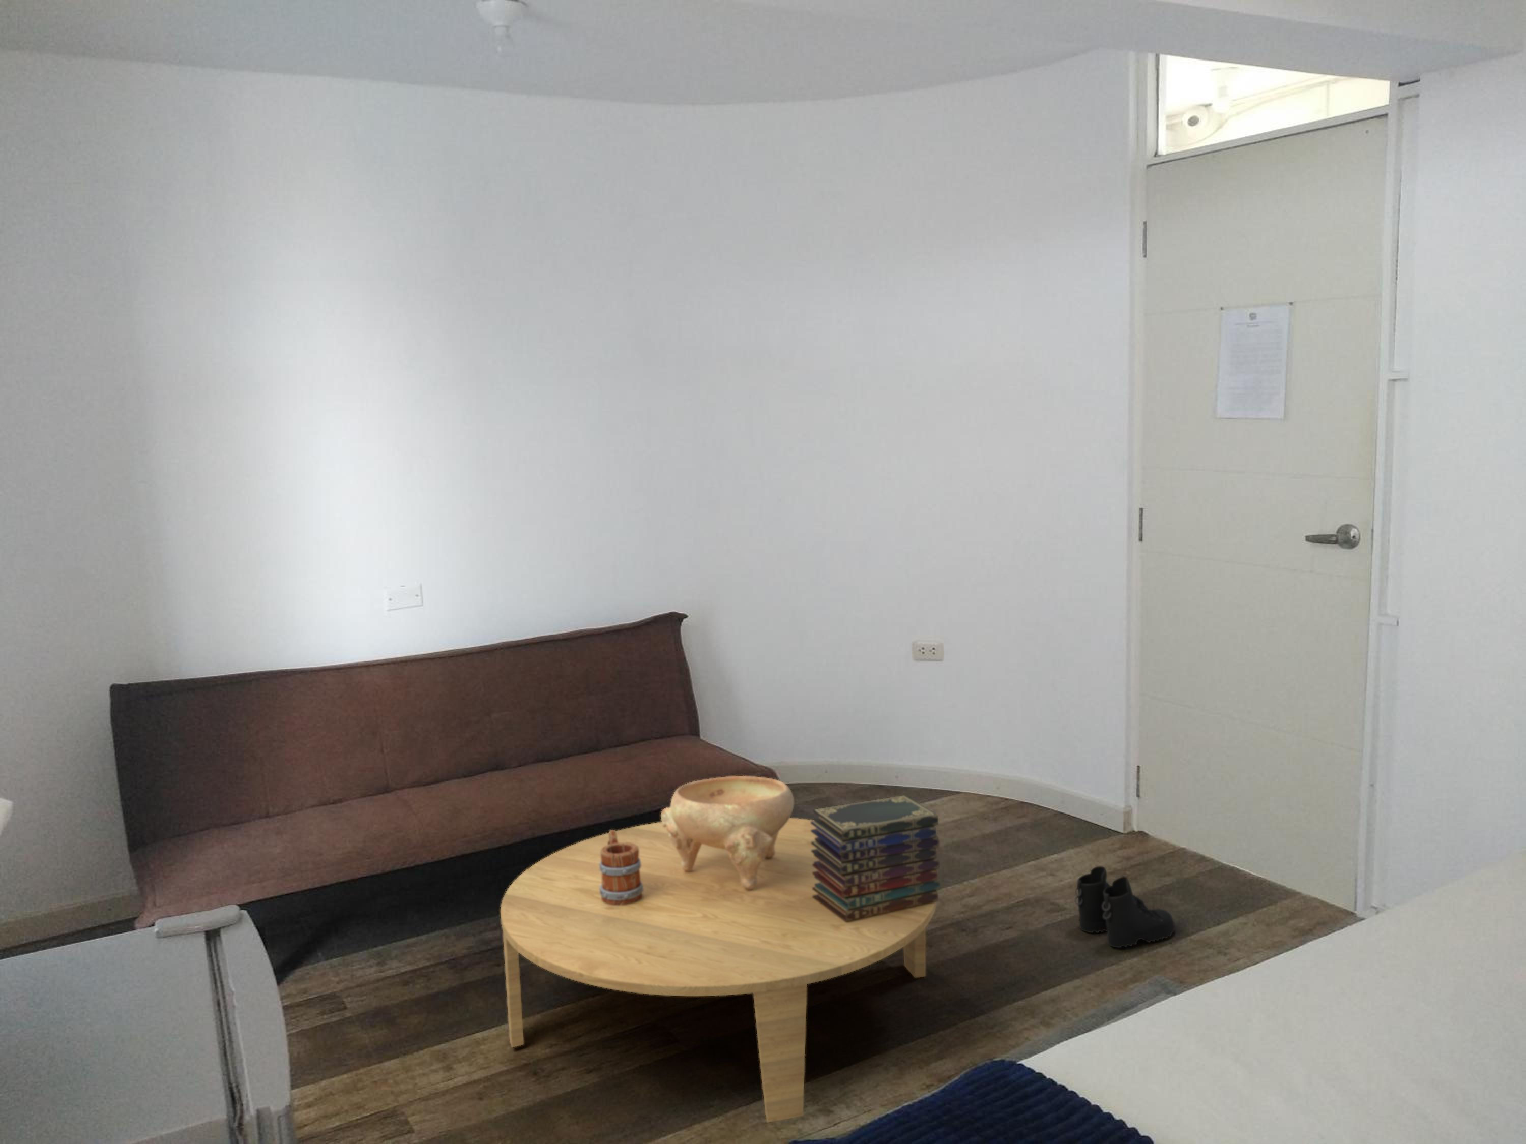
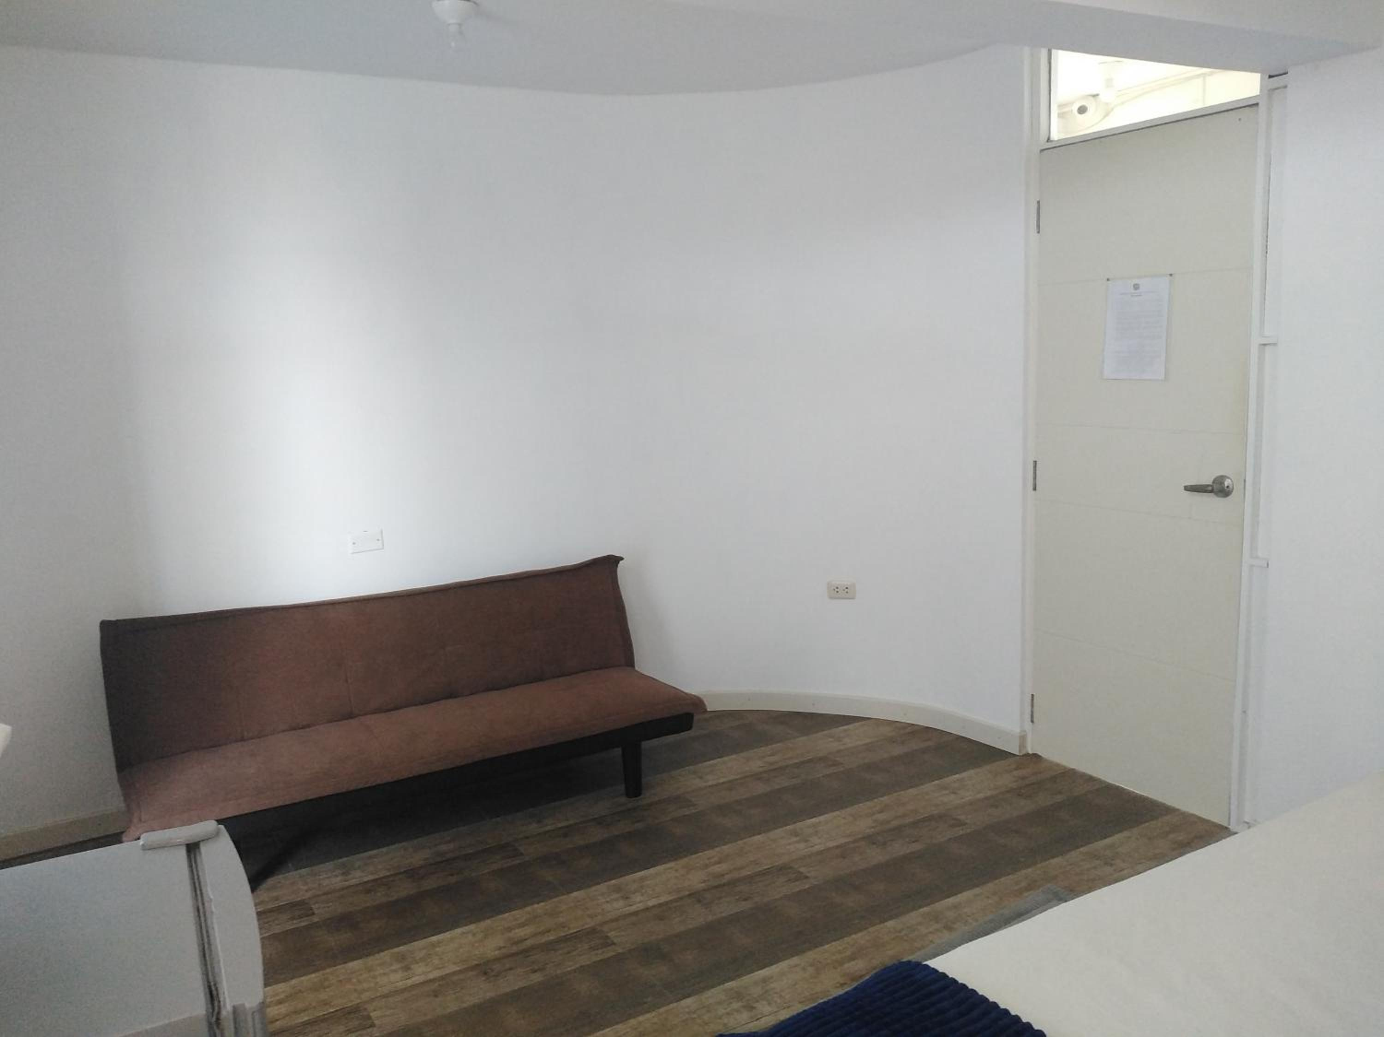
- decorative bowl (740, 828)
- mug (618, 864)
- coffee table (722, 946)
- book stack (875, 854)
- boots (1125, 900)
